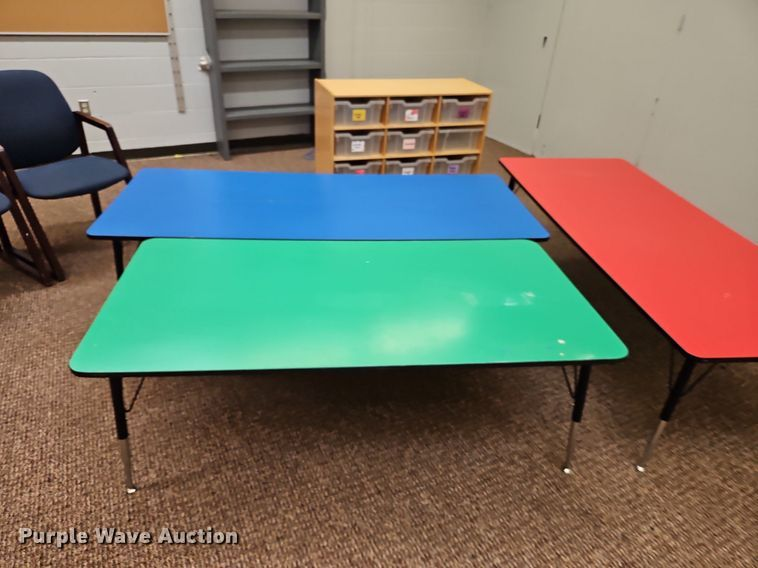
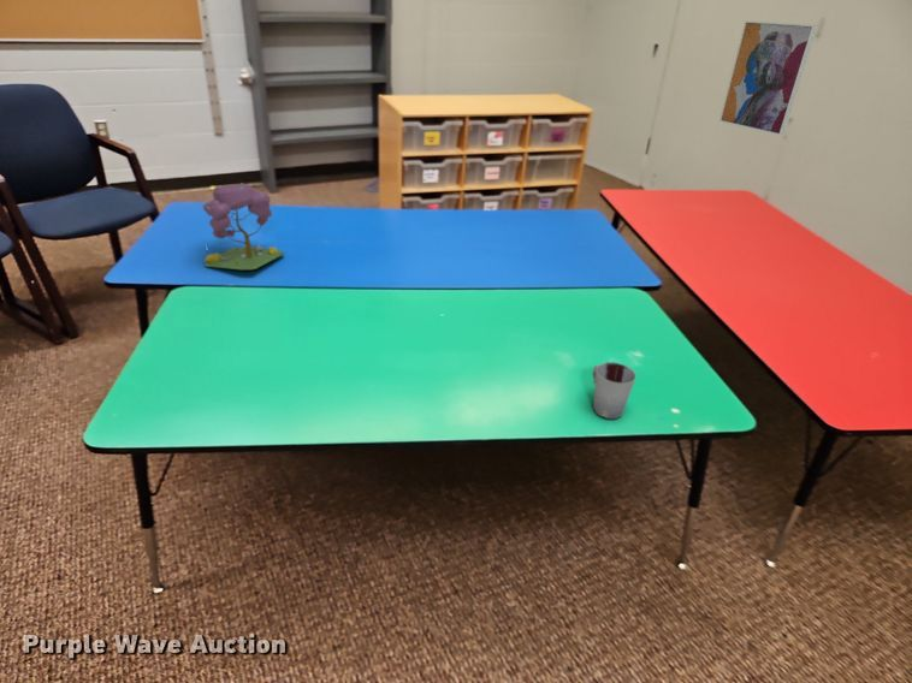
+ wall art (764, 77)
+ cup (606, 387)
+ plant (237, 222)
